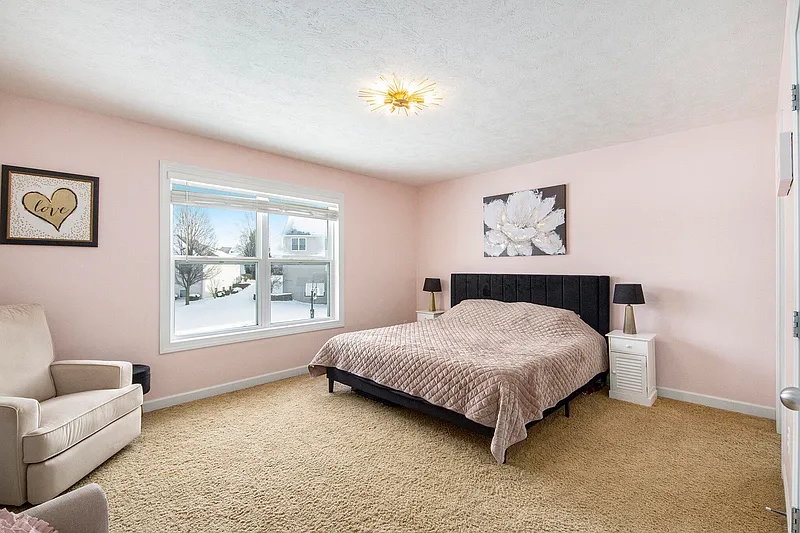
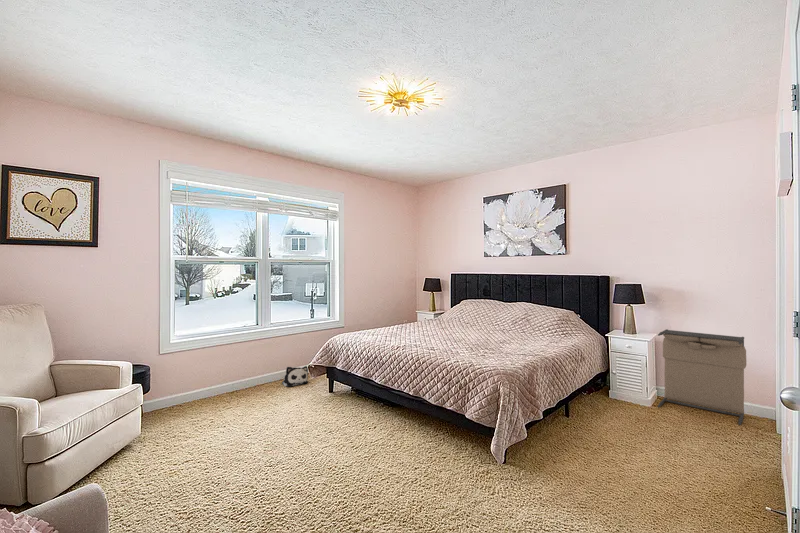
+ plush toy (292, 373)
+ laundry hamper (700, 372)
